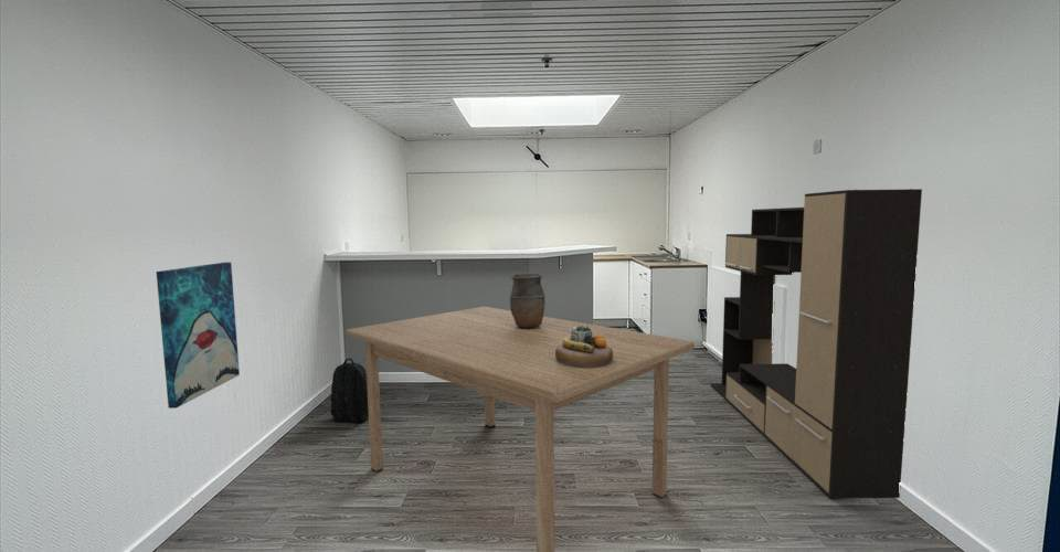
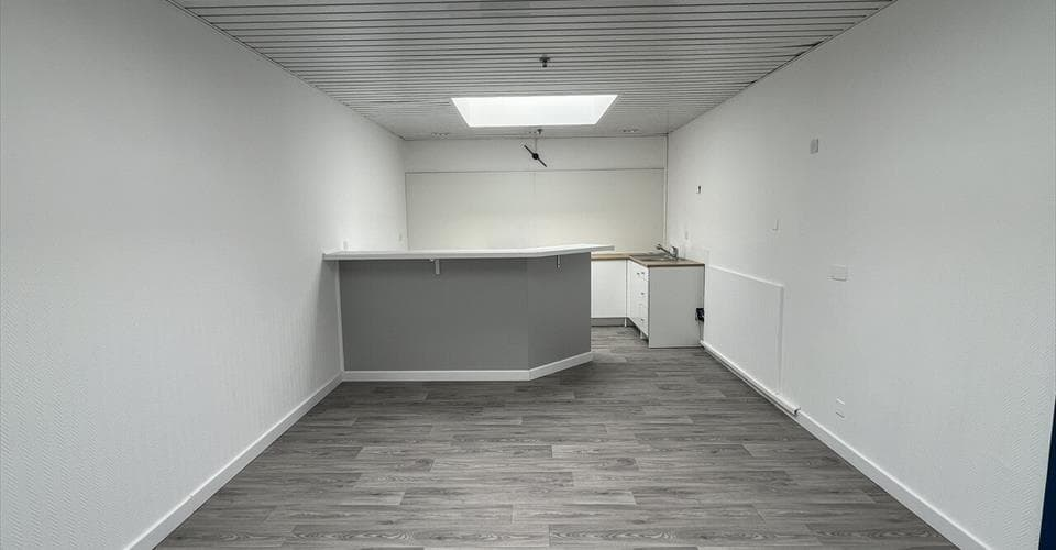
- table (512, 403)
- decorative bowl (583, 342)
- media console (772, 312)
- vase (527, 300)
- backpack (351, 388)
- wall art (202, 329)
